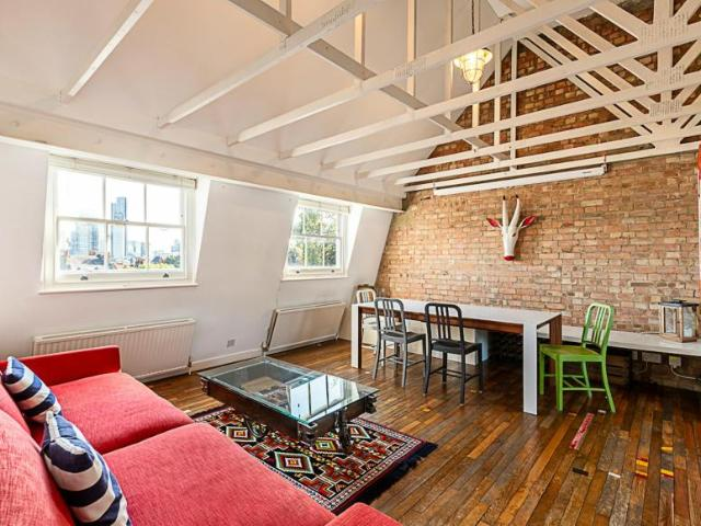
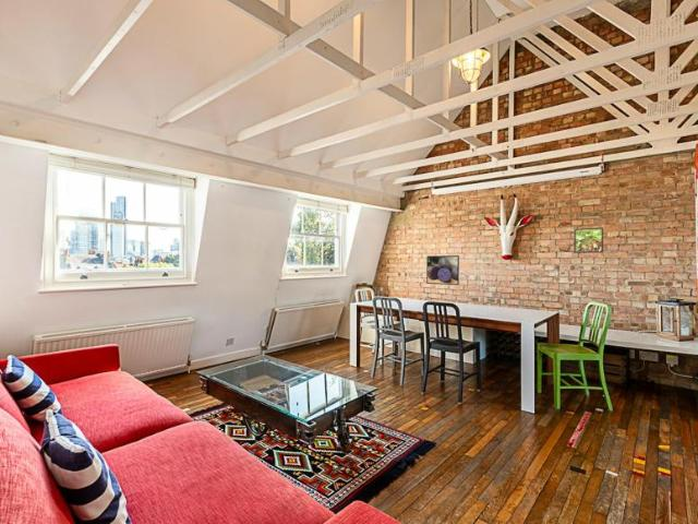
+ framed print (588, 240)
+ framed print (442, 270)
